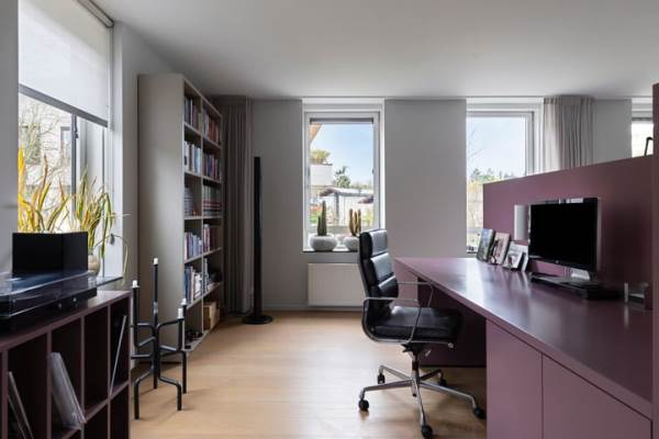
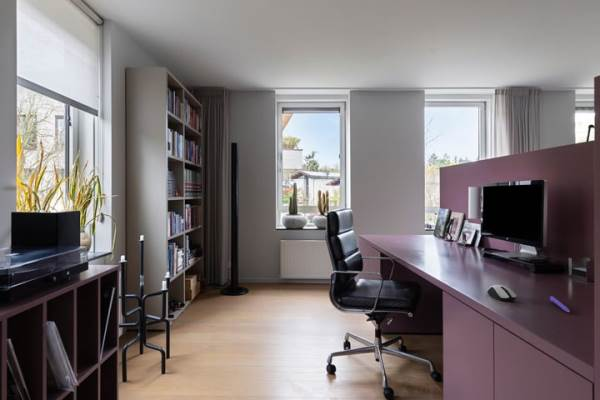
+ computer mouse (500, 291)
+ pen (559, 304)
